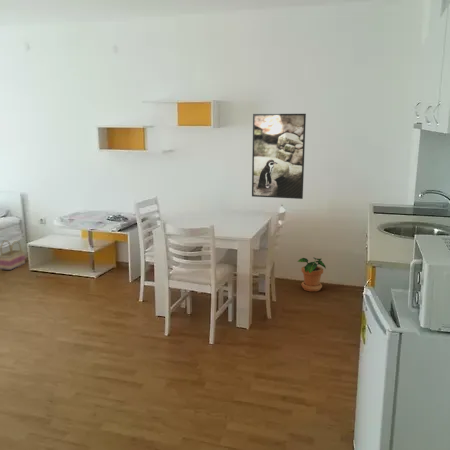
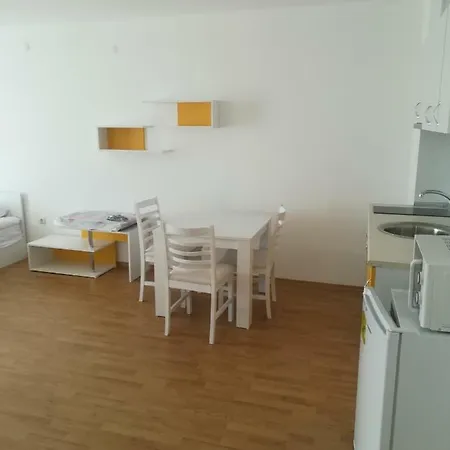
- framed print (277, 156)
- potted plant (310, 274)
- basket (11, 253)
